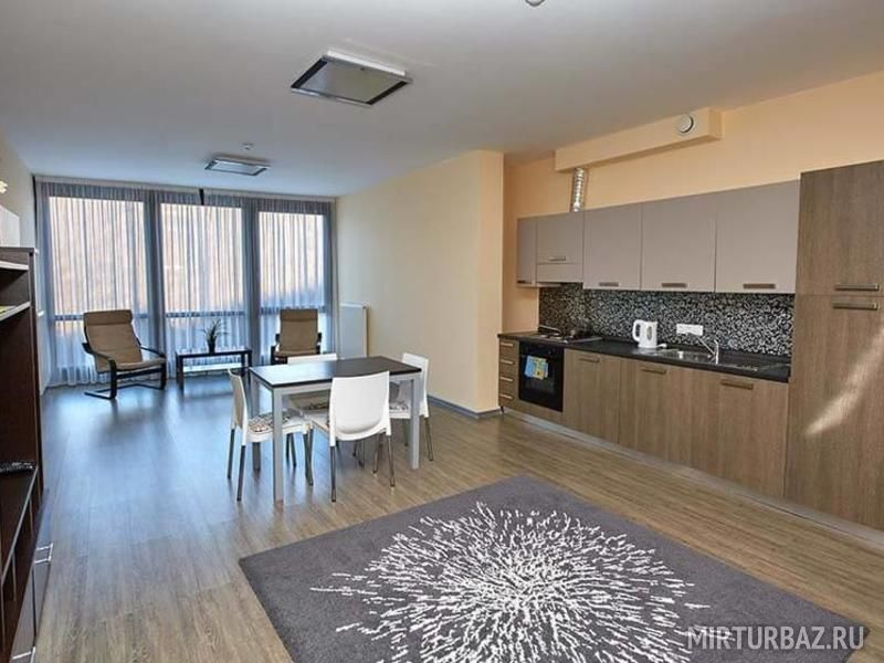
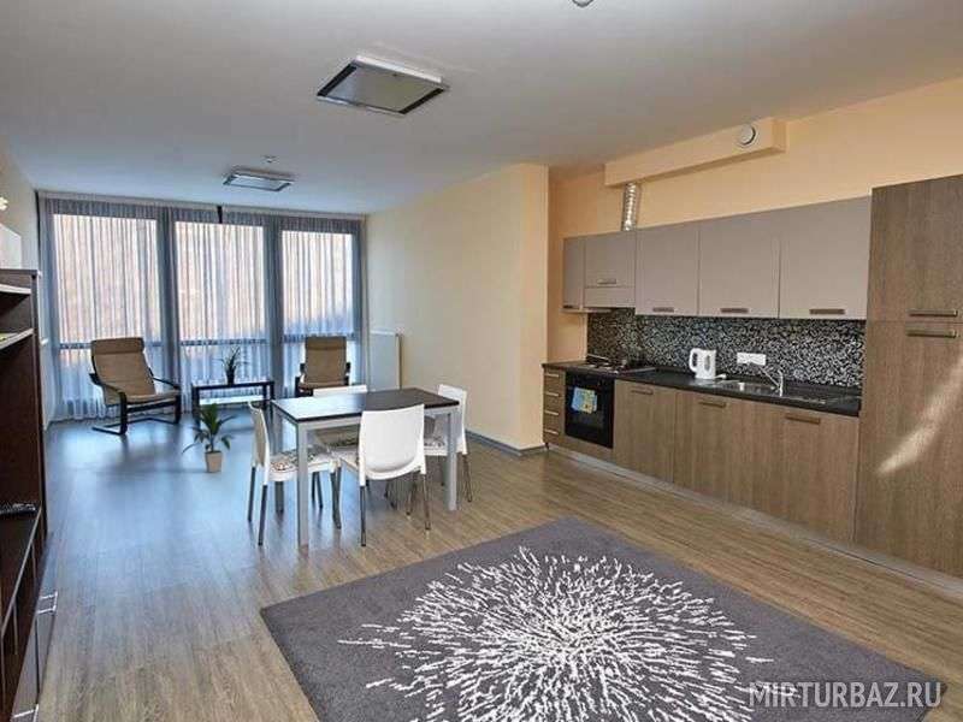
+ indoor plant (211, 436)
